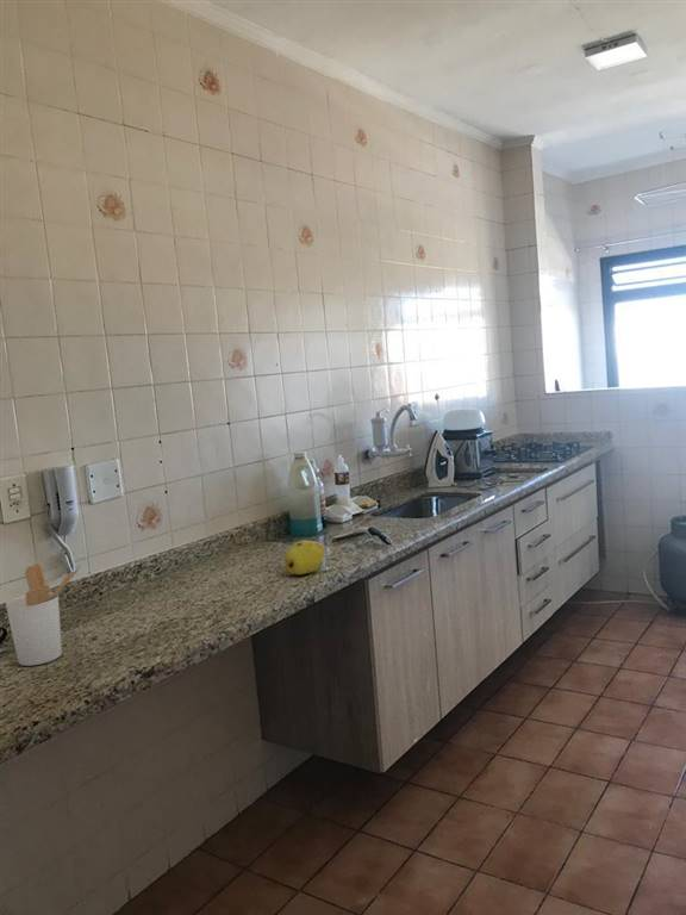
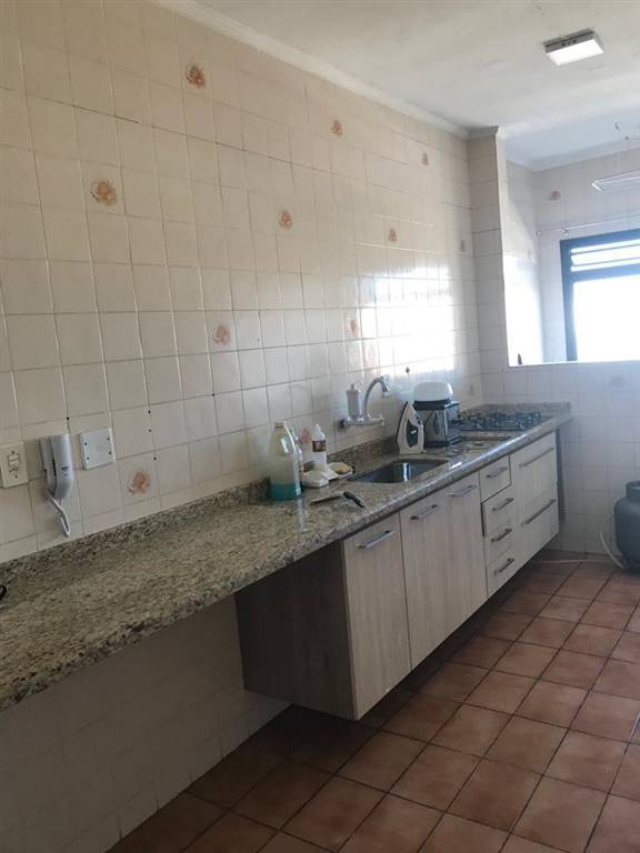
- utensil holder (48, 611)
- fruit (306, 555)
